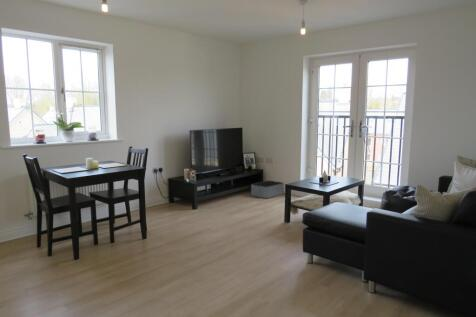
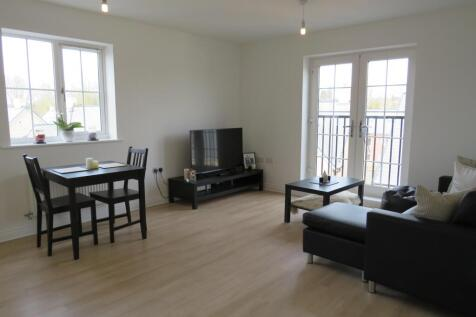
- storage bin (267, 189)
